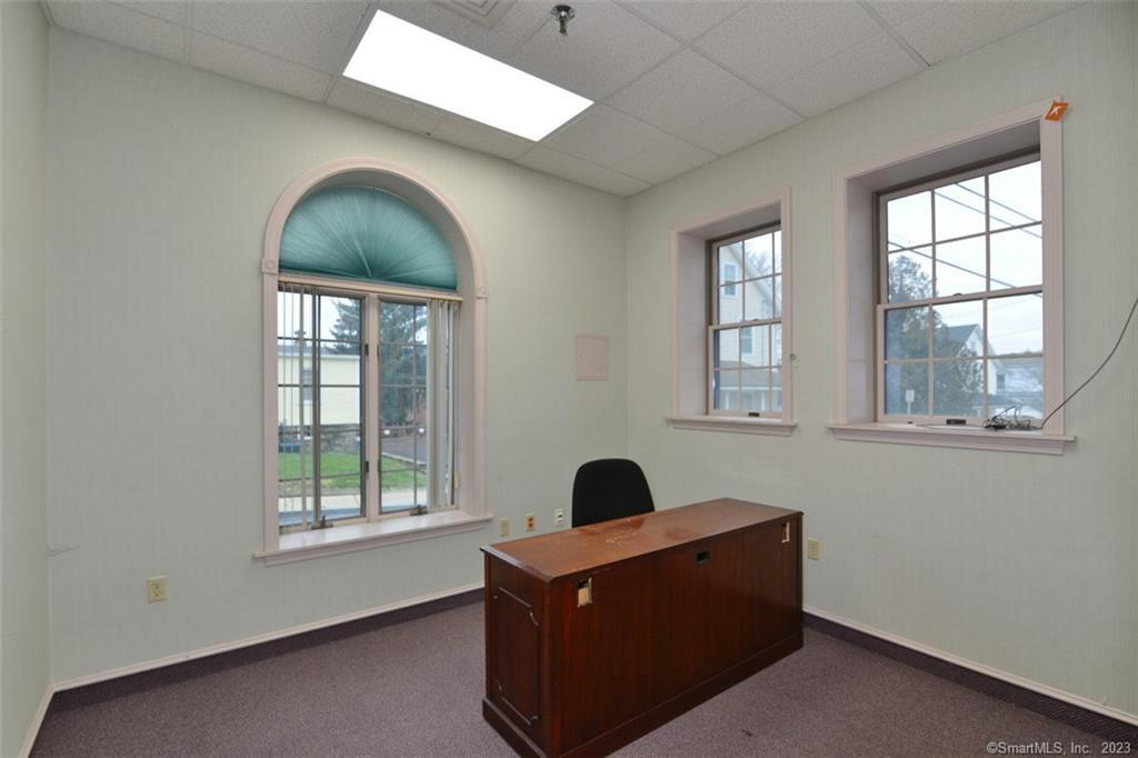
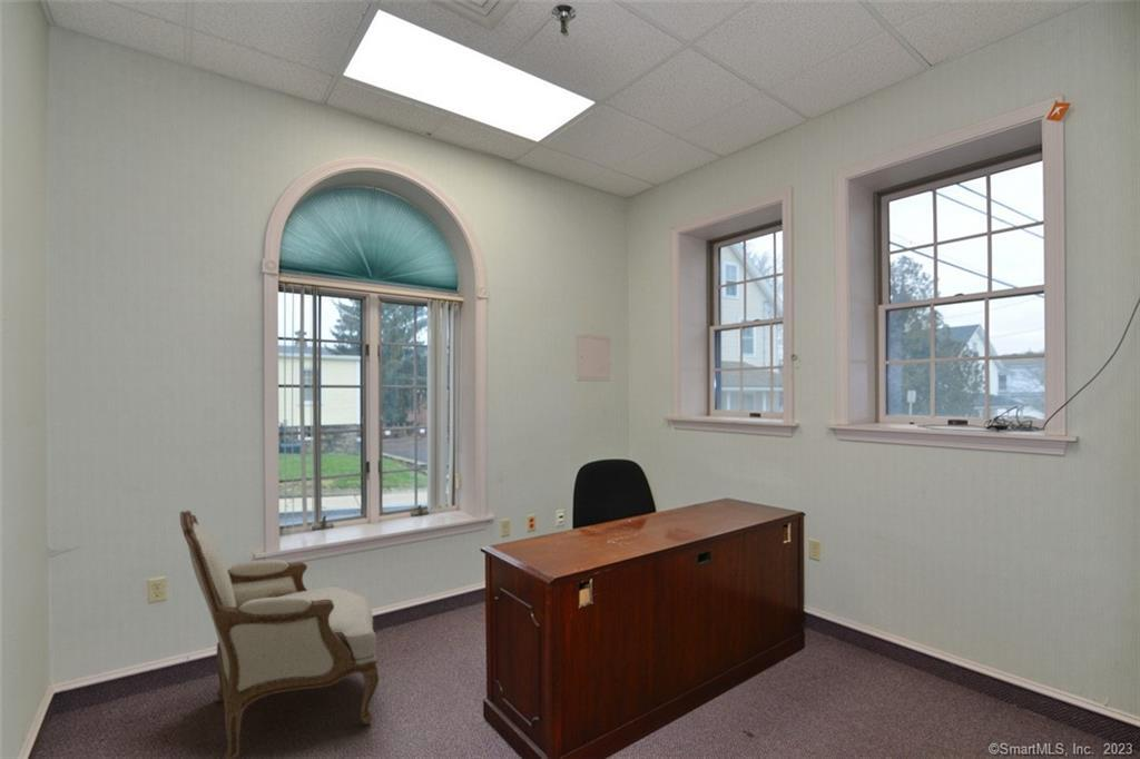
+ armchair (284, 605)
